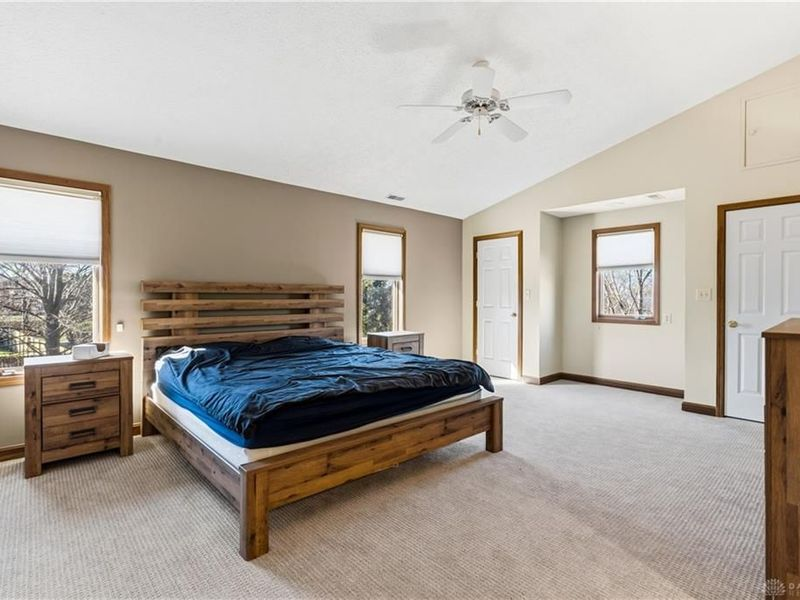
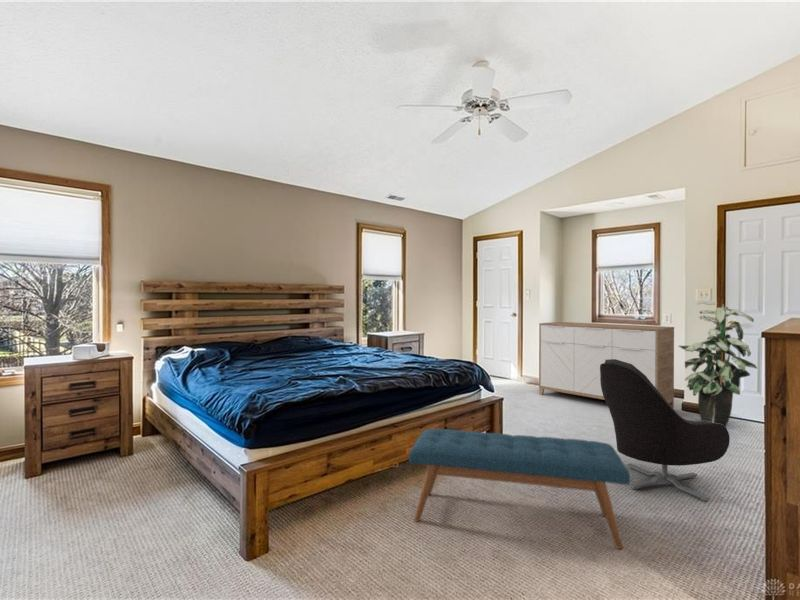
+ bench (512, 479)
+ sideboard (601, 363)
+ armchair (660, 420)
+ indoor plant (714, 362)
